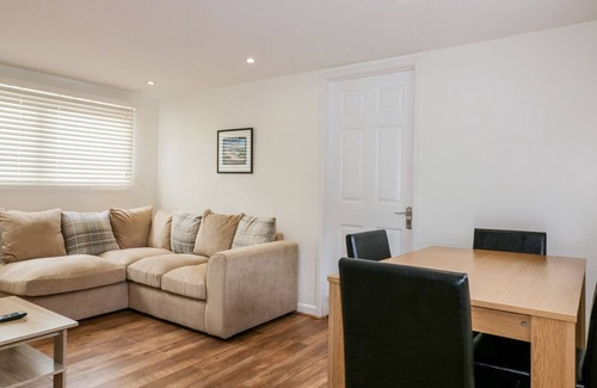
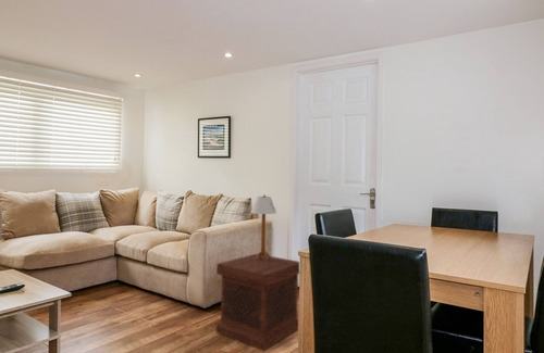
+ table lamp (263, 226)
+ side table (260, 297)
